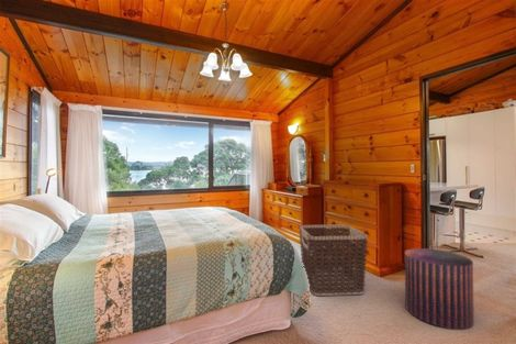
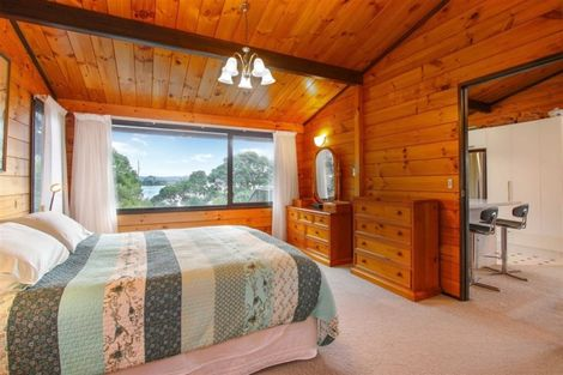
- clothes hamper (330, 256)
- pouf (437, 284)
